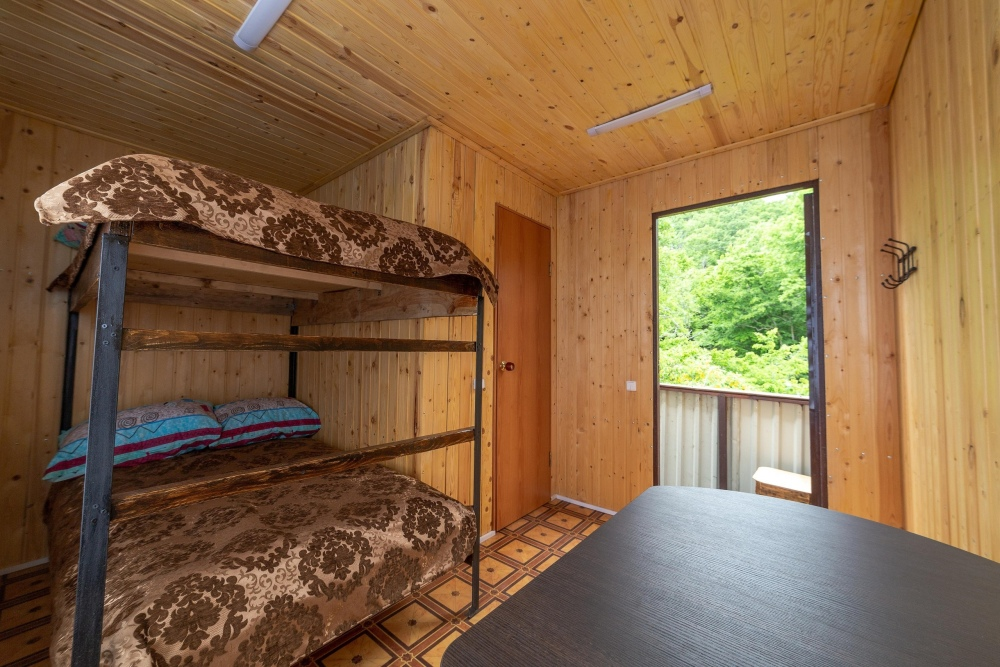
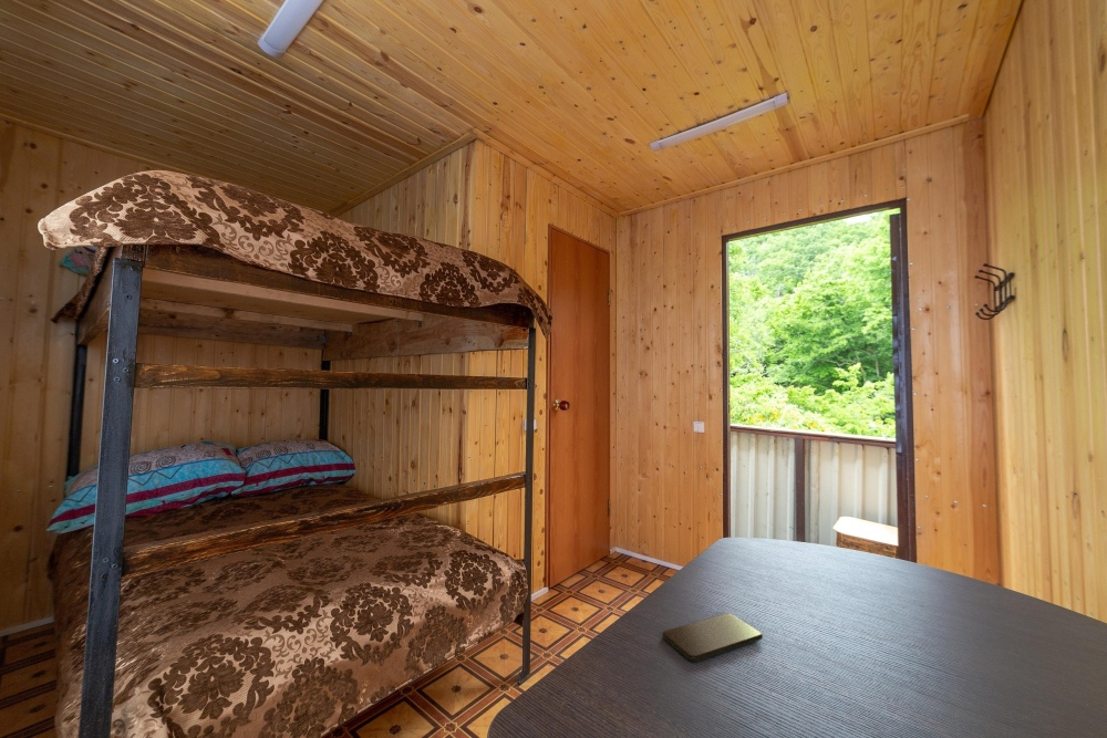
+ smartphone (712, 635)
